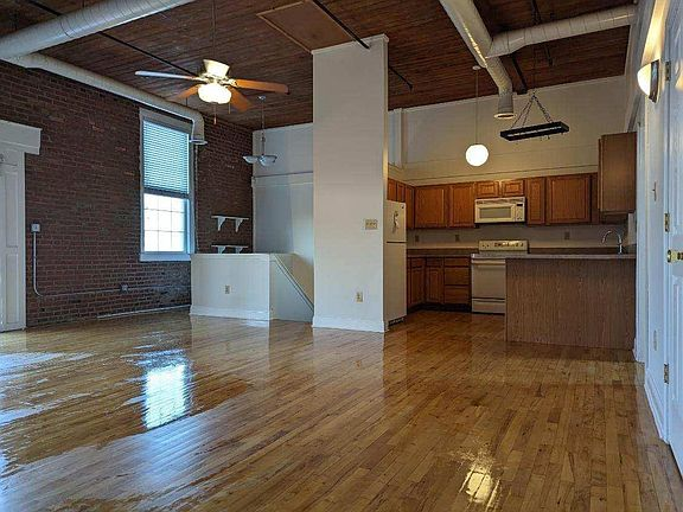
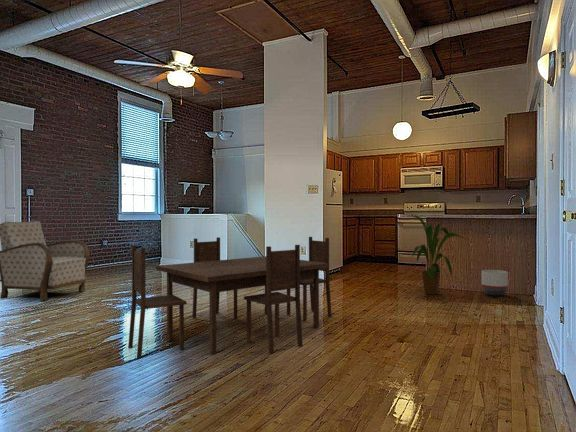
+ dining set (241, 285)
+ house plant (438, 254)
+ planter (494, 283)
+ armchair (44, 257)
